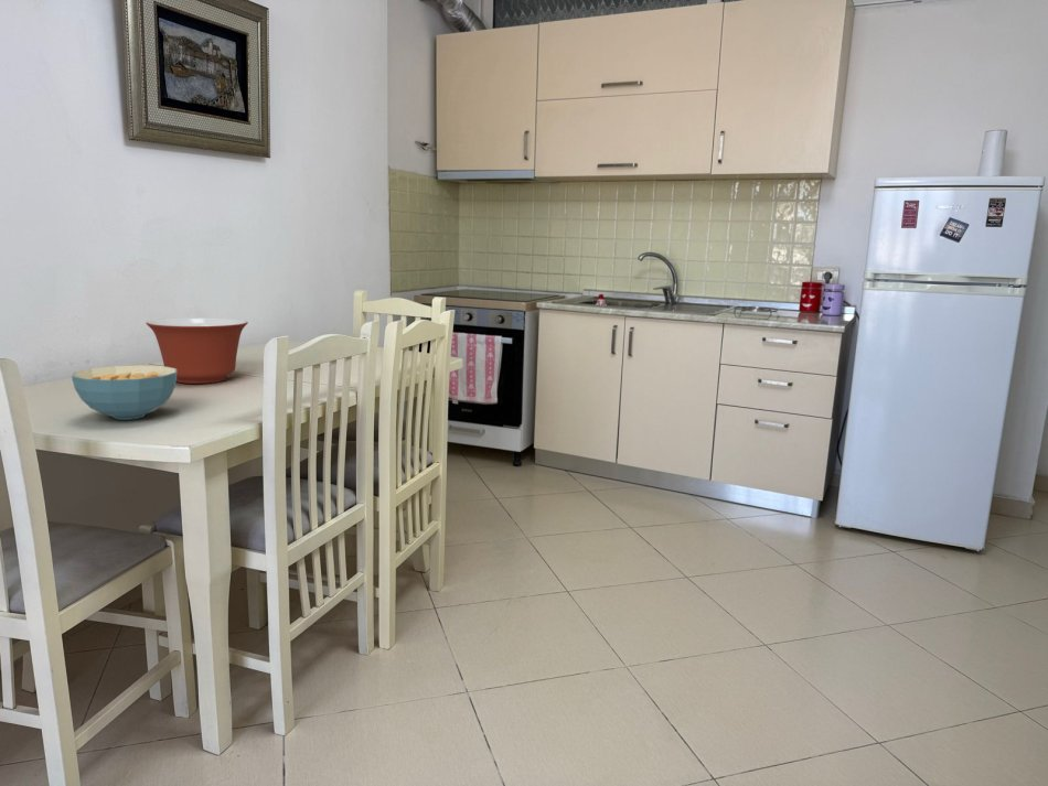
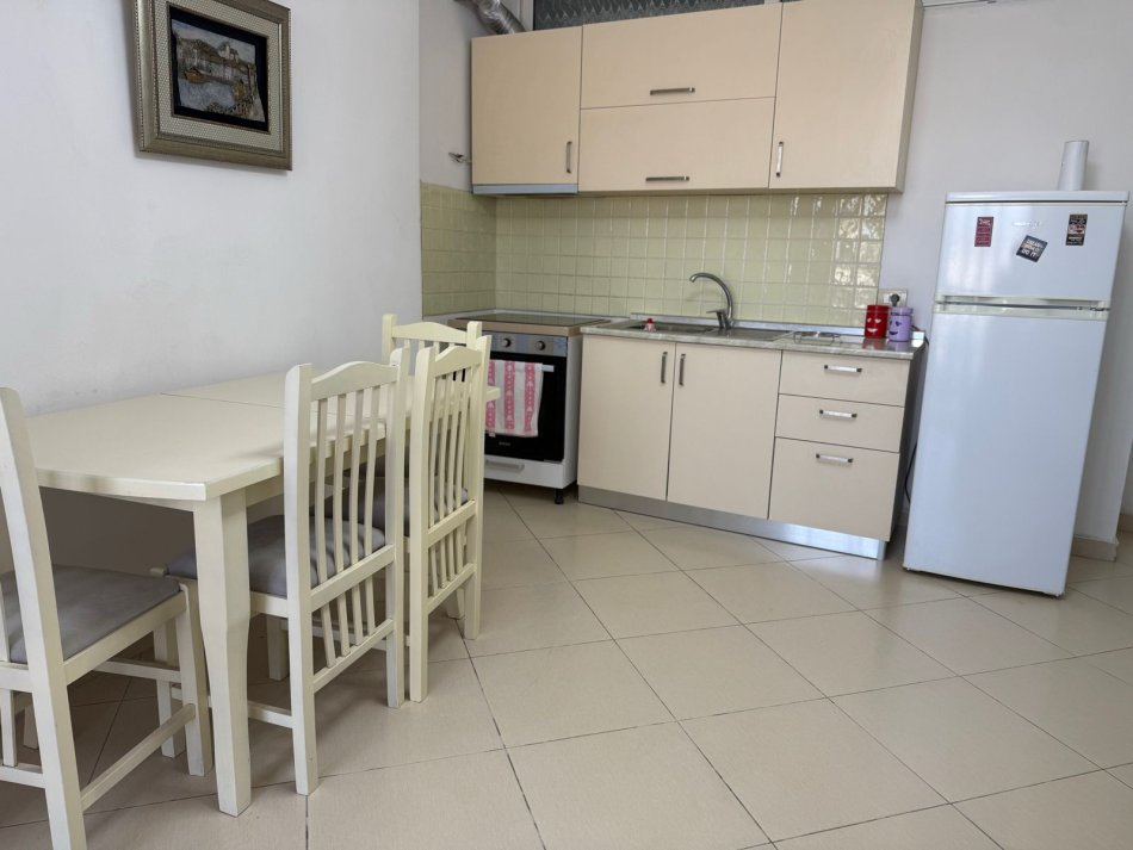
- cereal bowl (127, 394)
- mixing bowl (200, 351)
